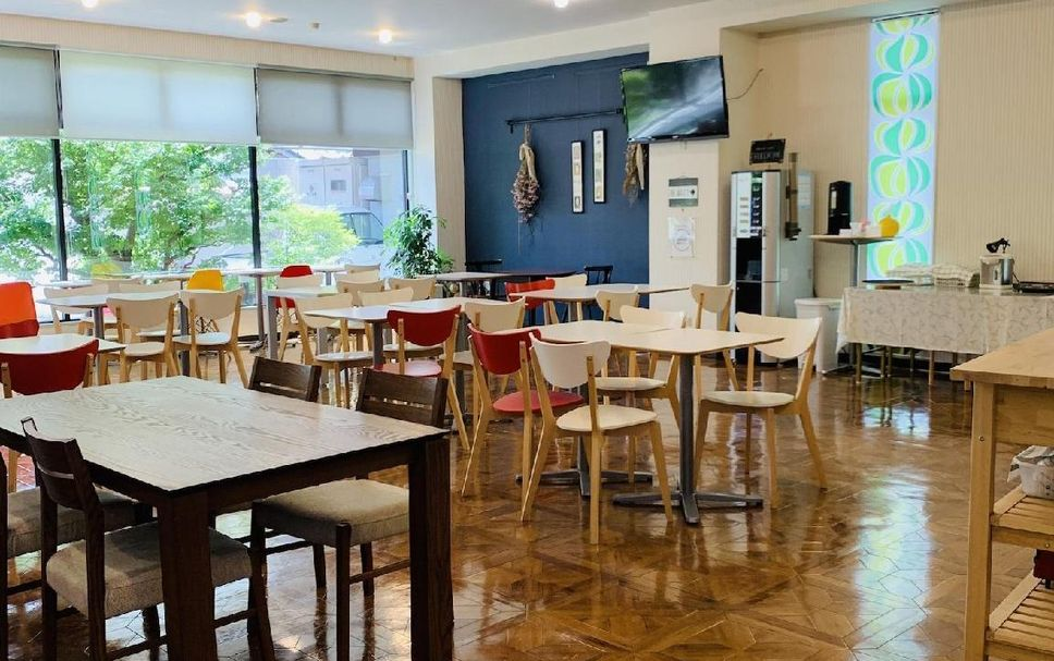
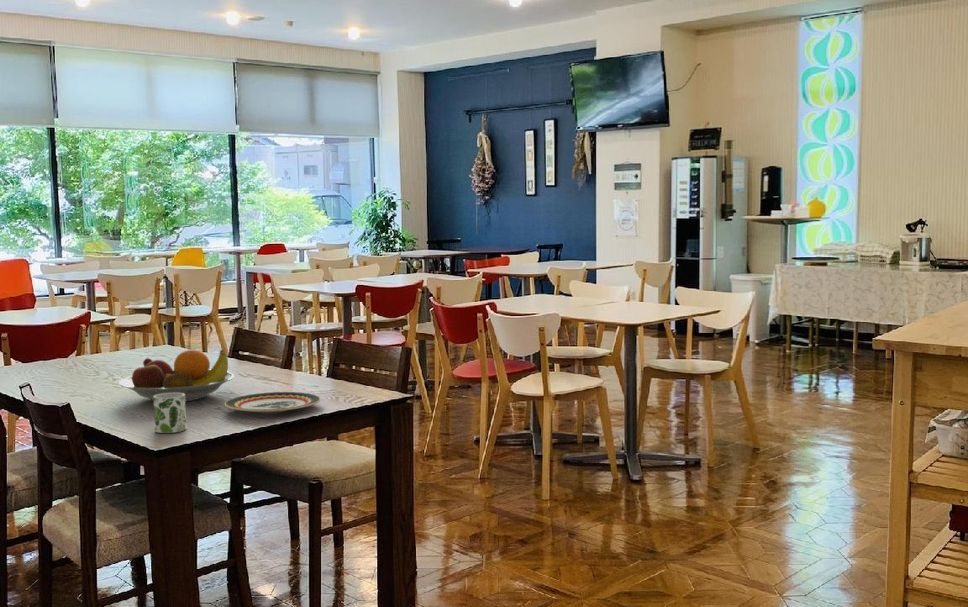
+ mug (166, 411)
+ fruit bowl (177, 373)
+ plate (273, 404)
